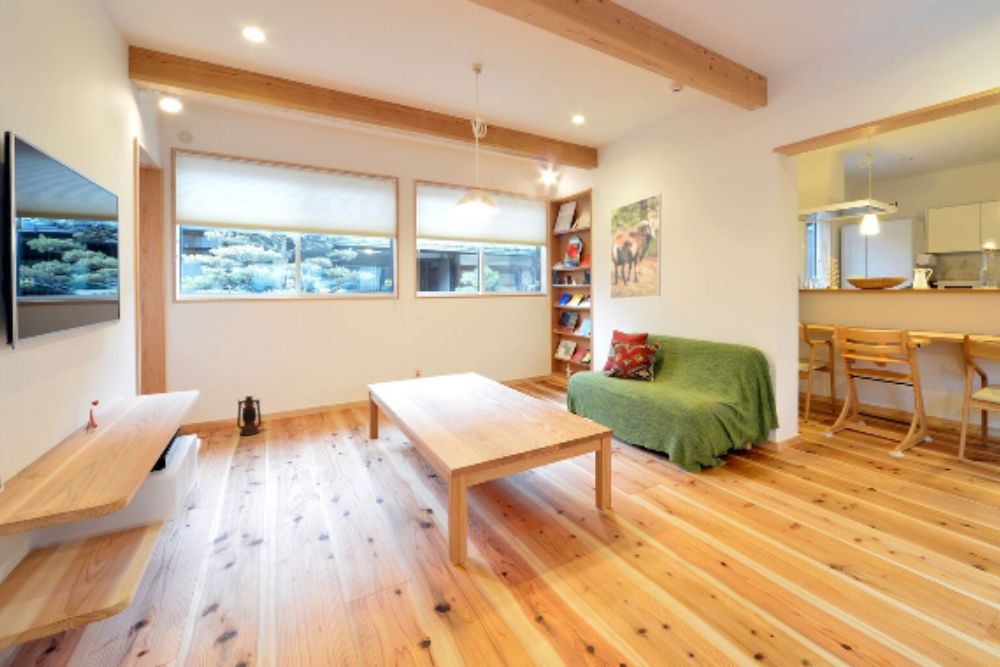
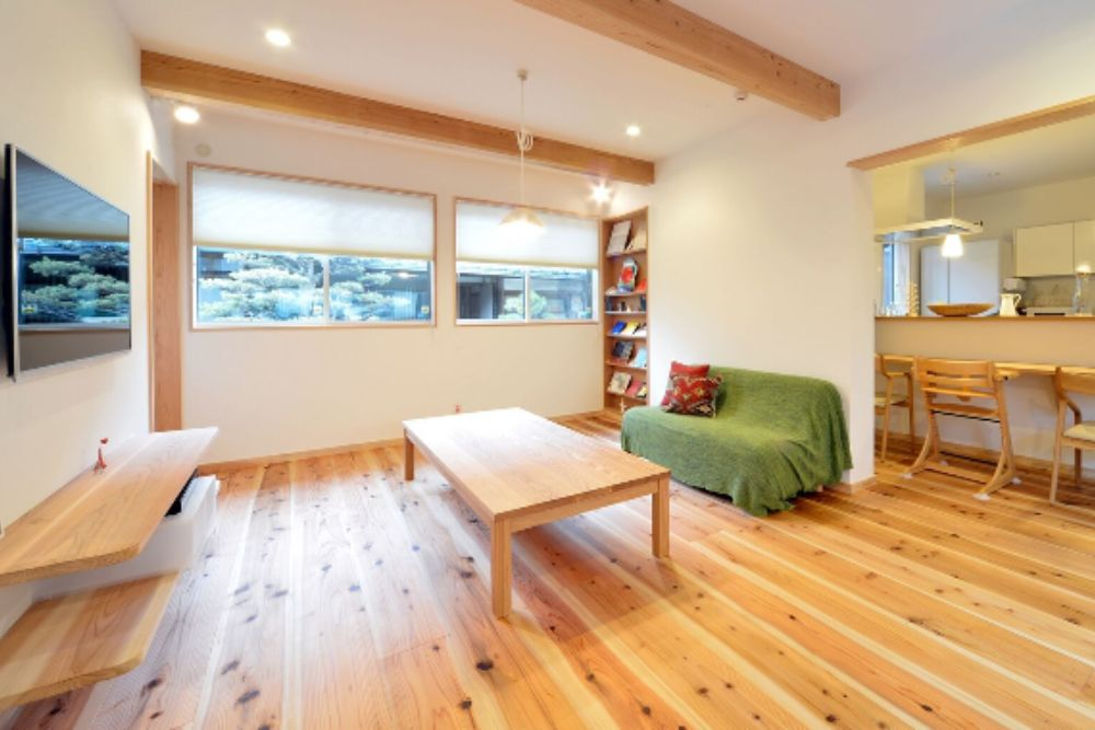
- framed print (634, 250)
- lantern (249, 414)
